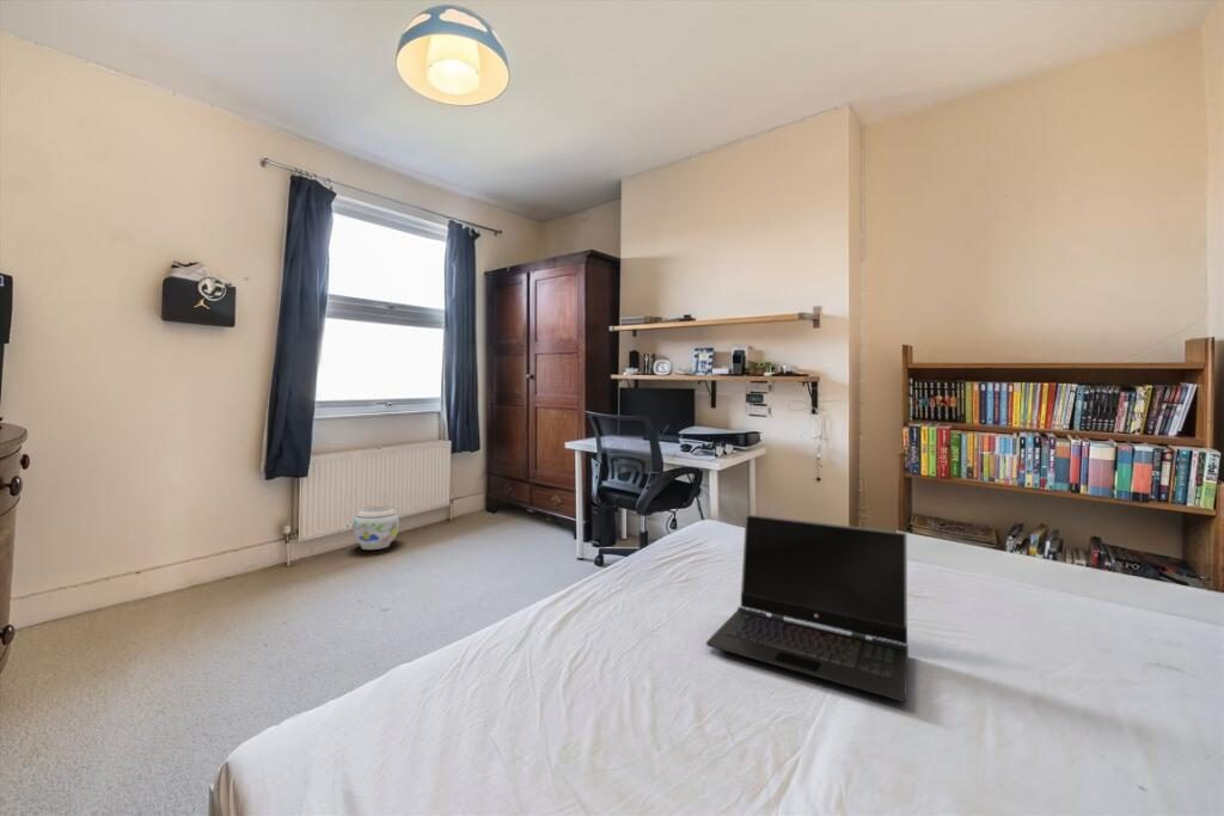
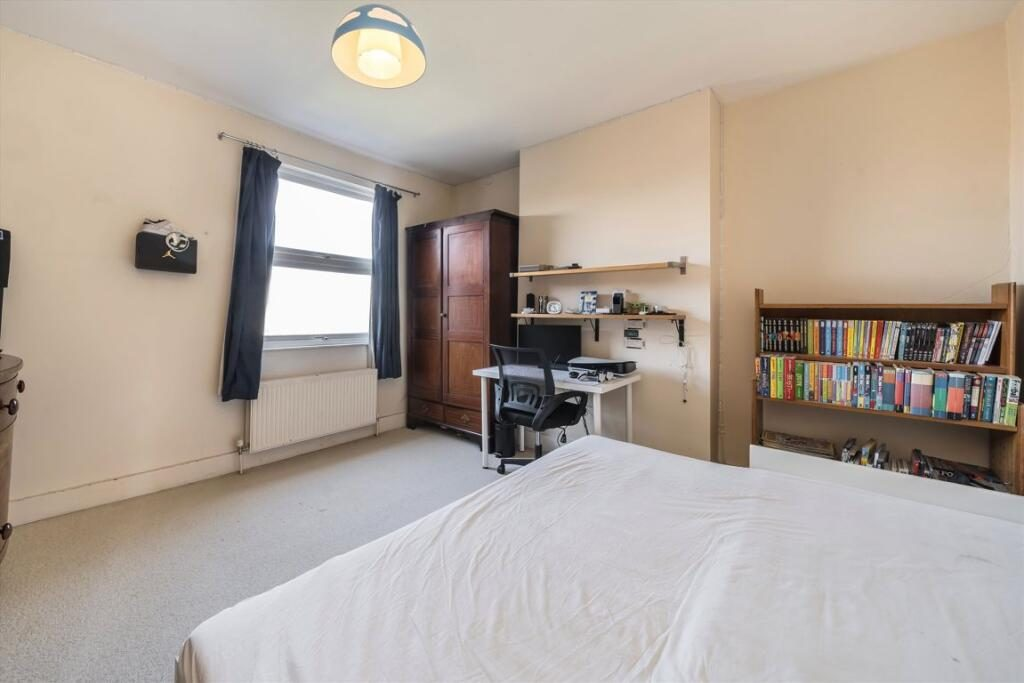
- laptop computer (808, 590)
- vase (375, 524)
